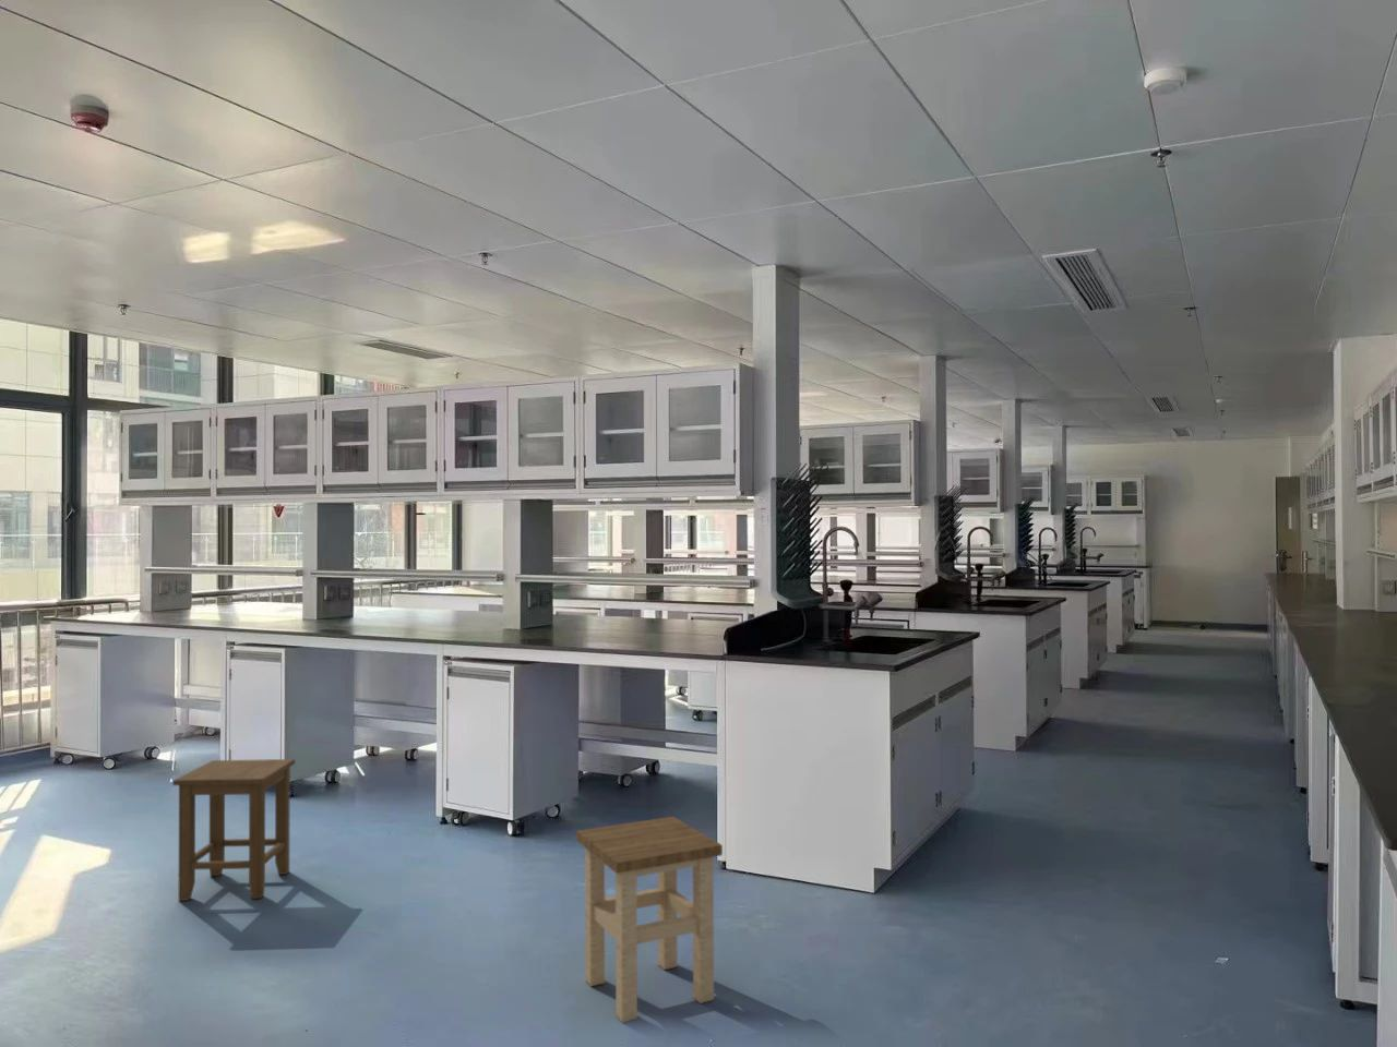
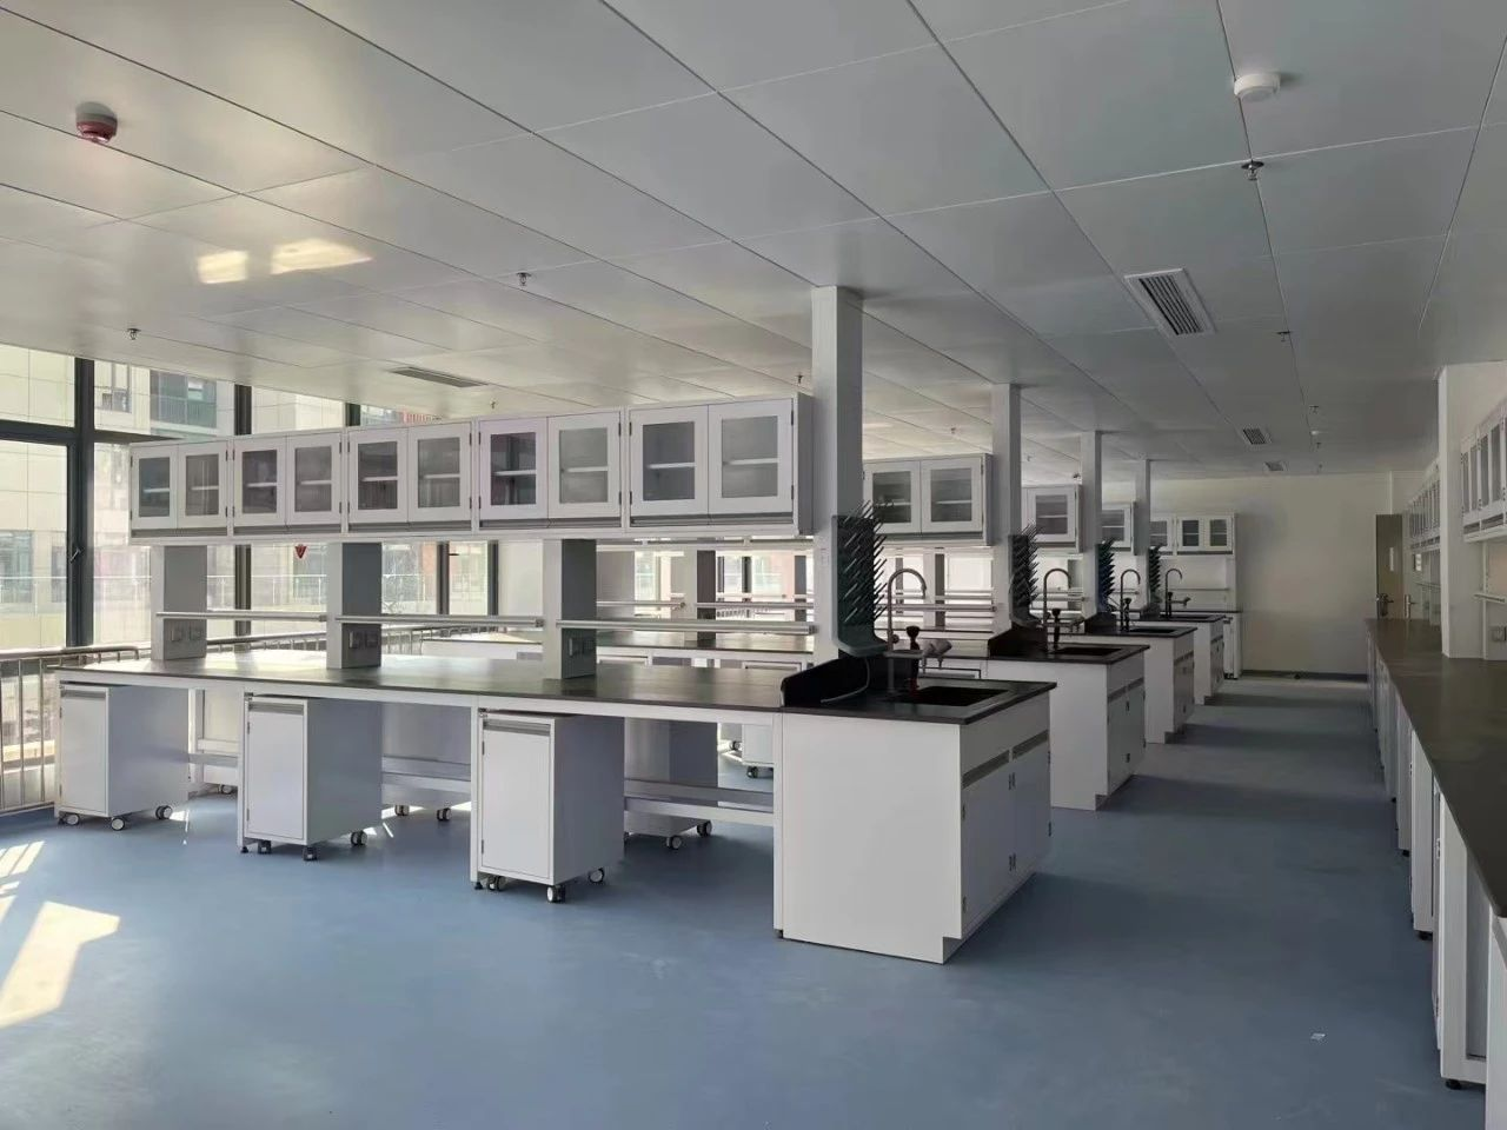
- stool (646, 906)
- stool (235, 839)
